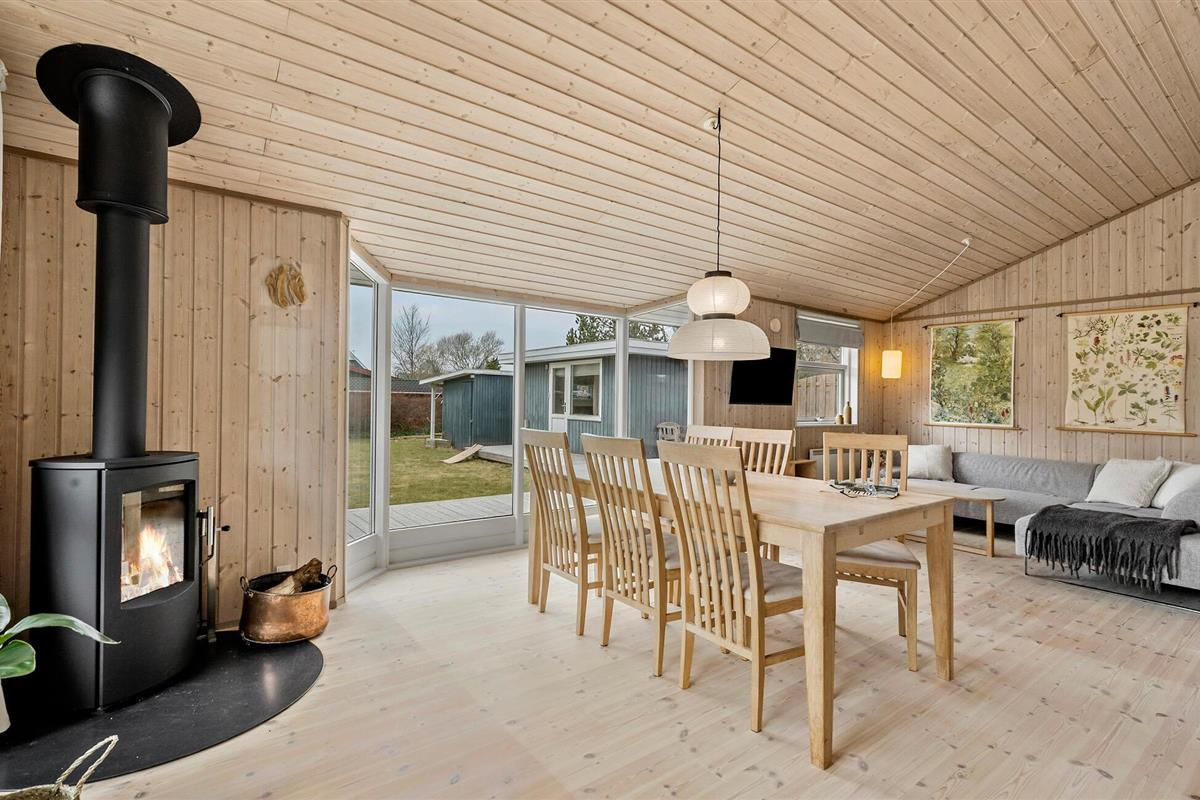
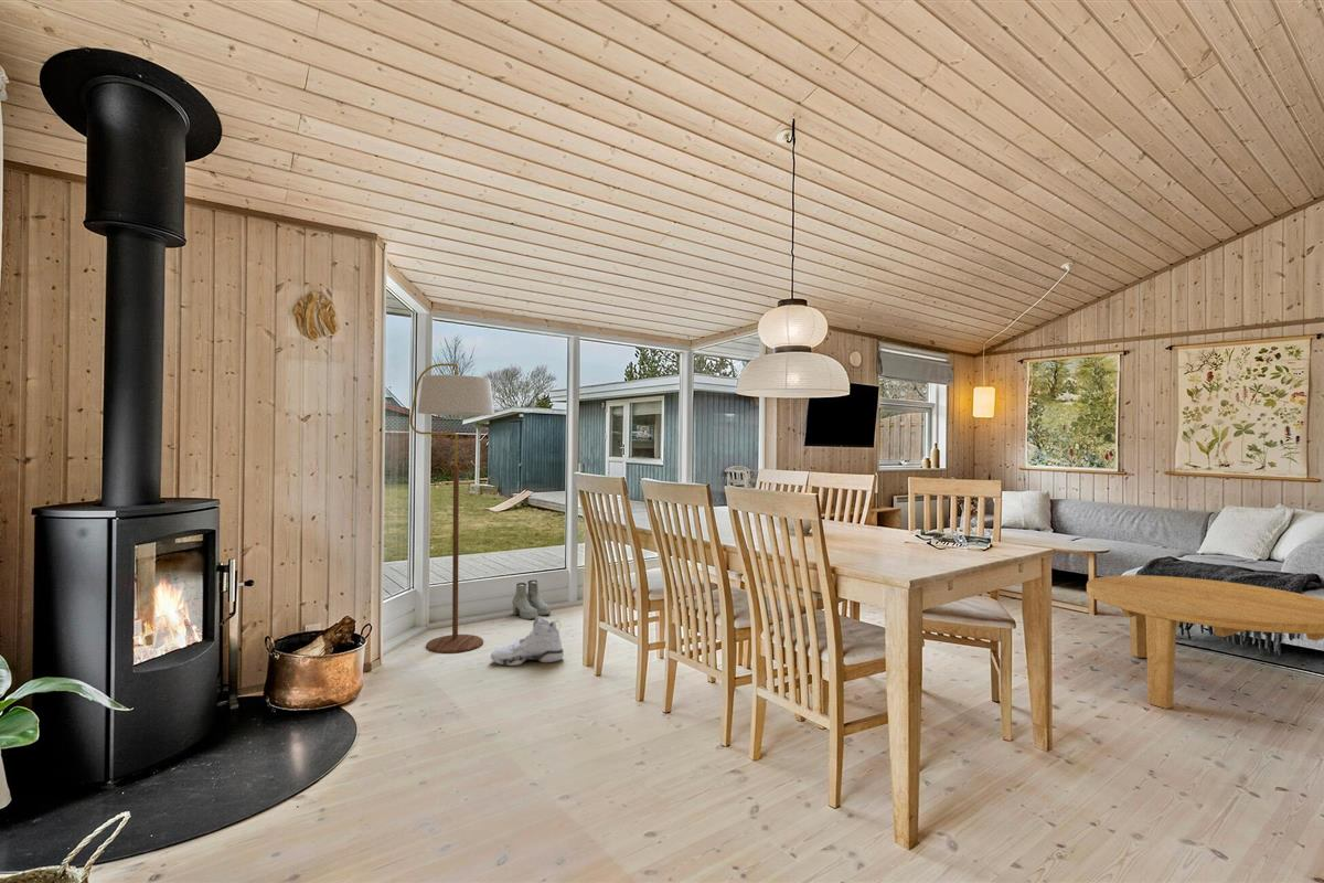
+ boots (531, 598)
+ sneaker (527, 640)
+ coffee table (1215, 634)
+ floor lamp (453, 503)
